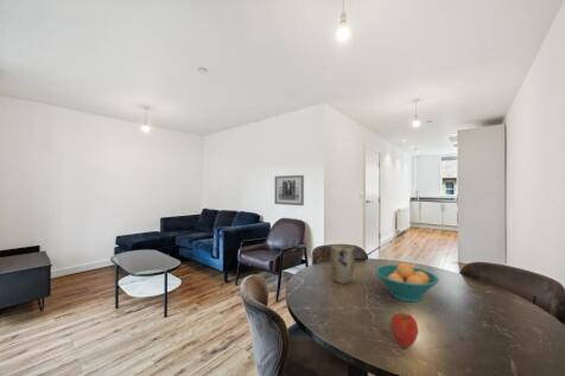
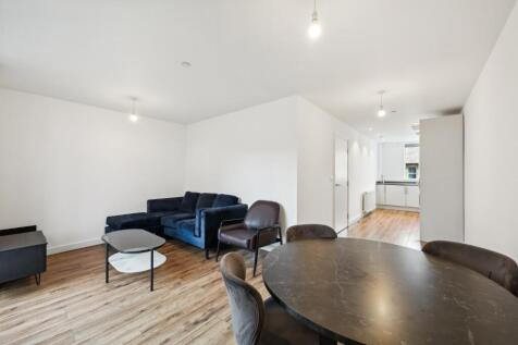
- apple (404, 330)
- plant pot (342, 263)
- fruit bowl (405, 279)
- wall art (288, 190)
